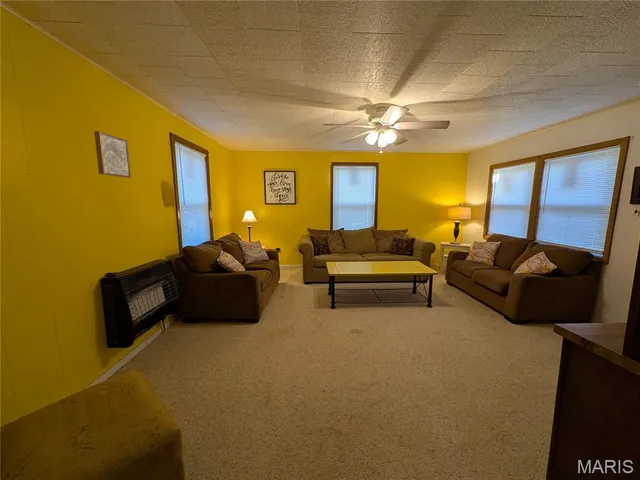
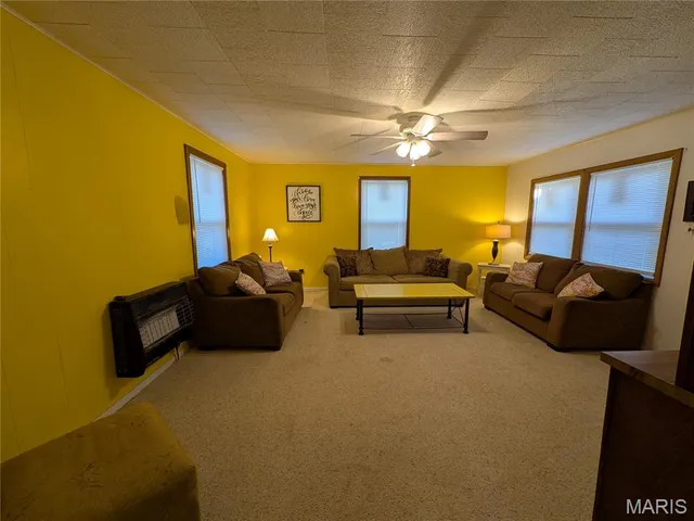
- wall art (113, 156)
